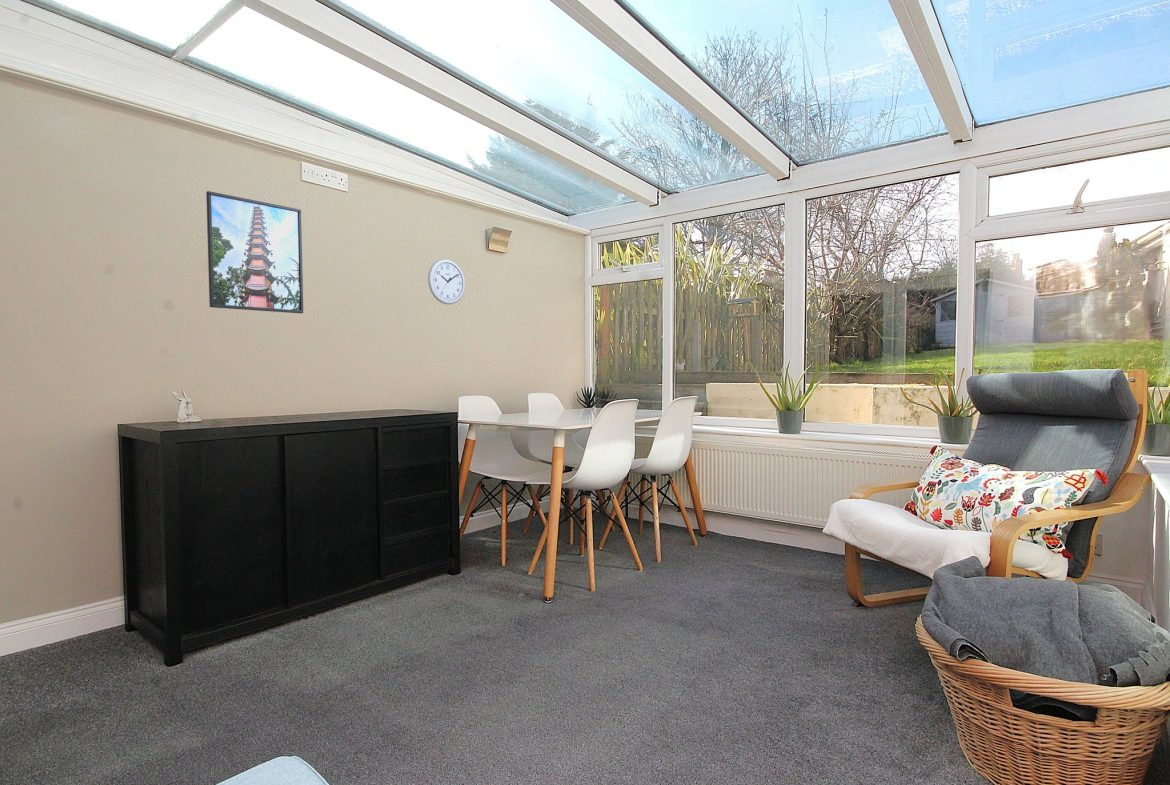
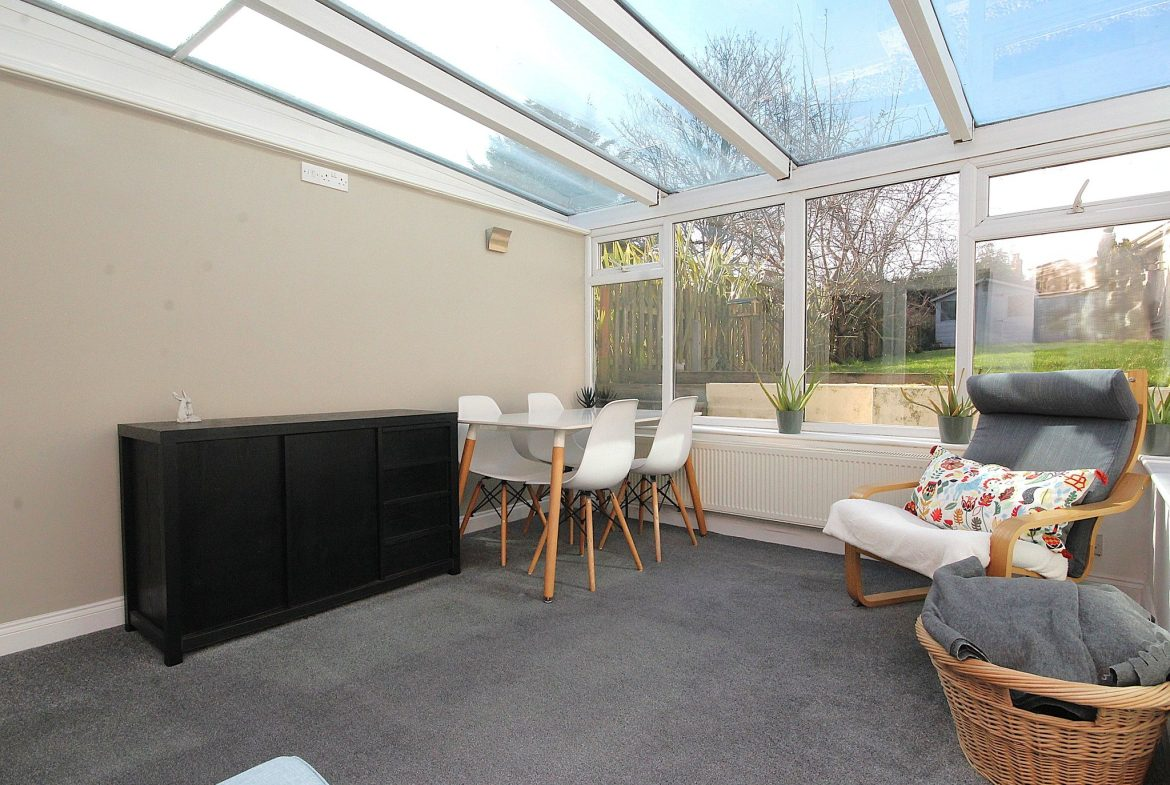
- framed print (257, 255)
- wall clock (447, 281)
